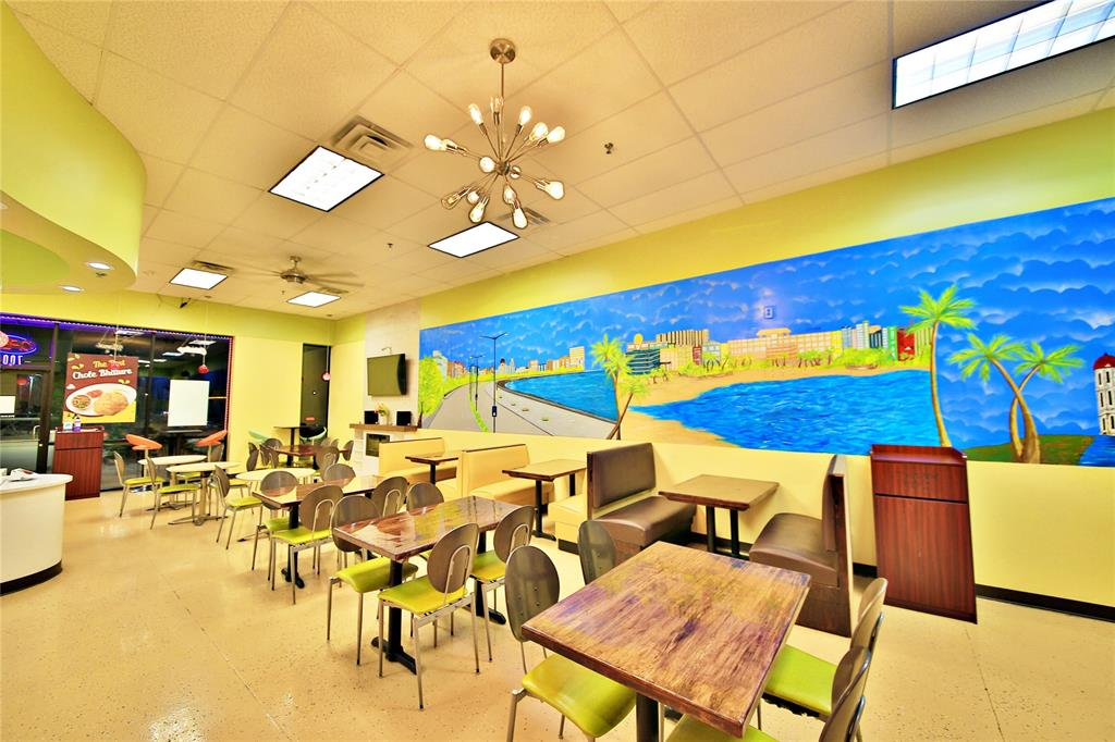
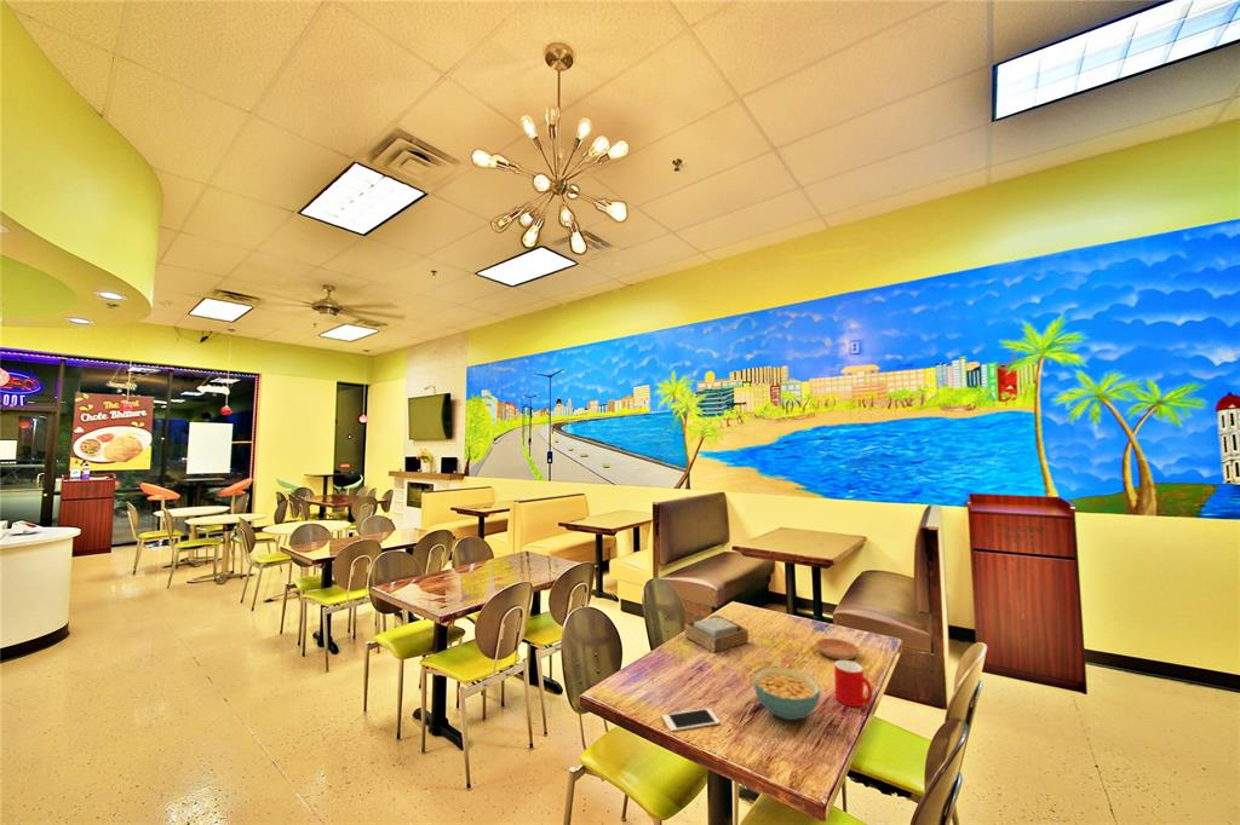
+ cup (854, 685)
+ cereal bowl (786, 698)
+ napkin holder (716, 630)
+ saucer (837, 650)
+ cell phone (690, 719)
